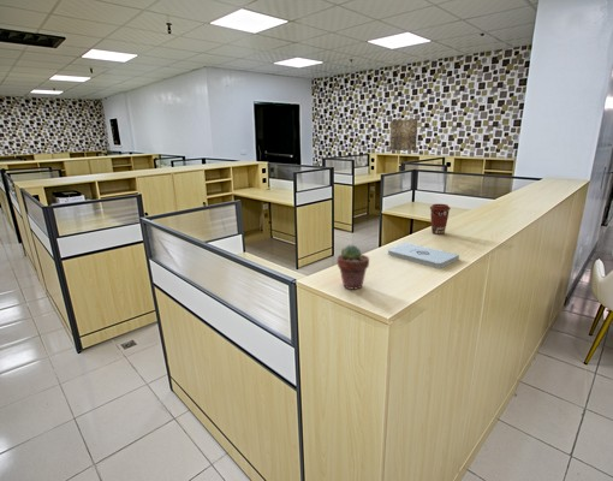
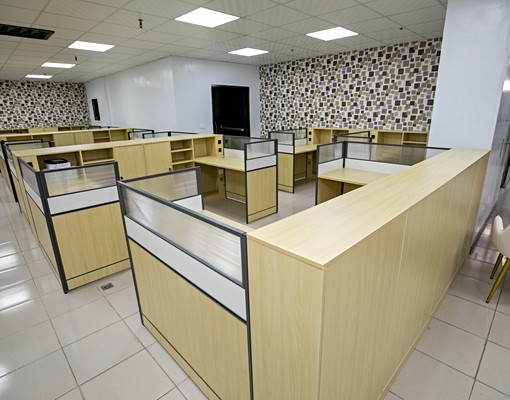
- potted succulent (352, 265)
- wall art (403, 135)
- notepad (421, 254)
- coffee cup (439, 219)
